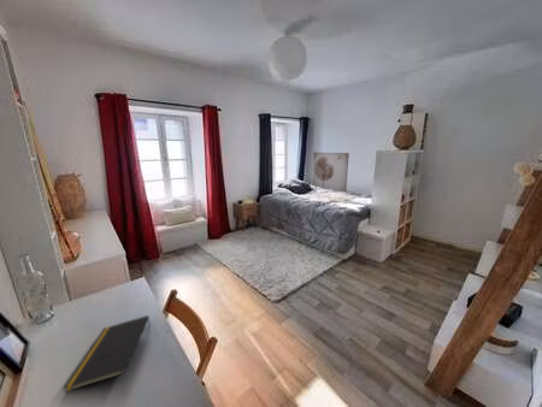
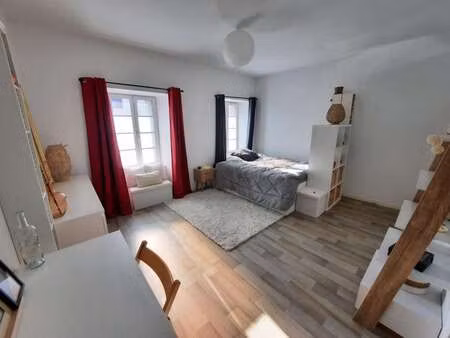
- wall art (329, 172)
- notepad (112, 348)
